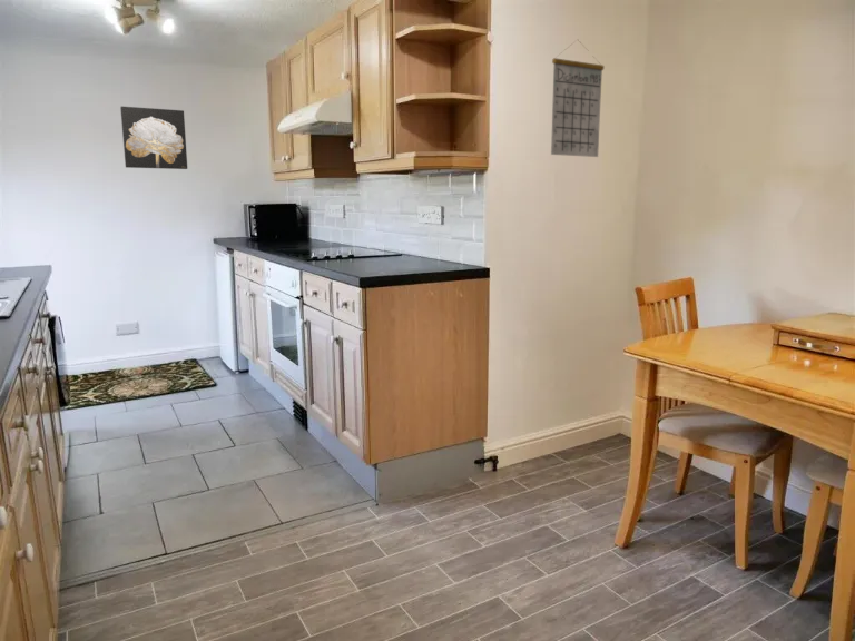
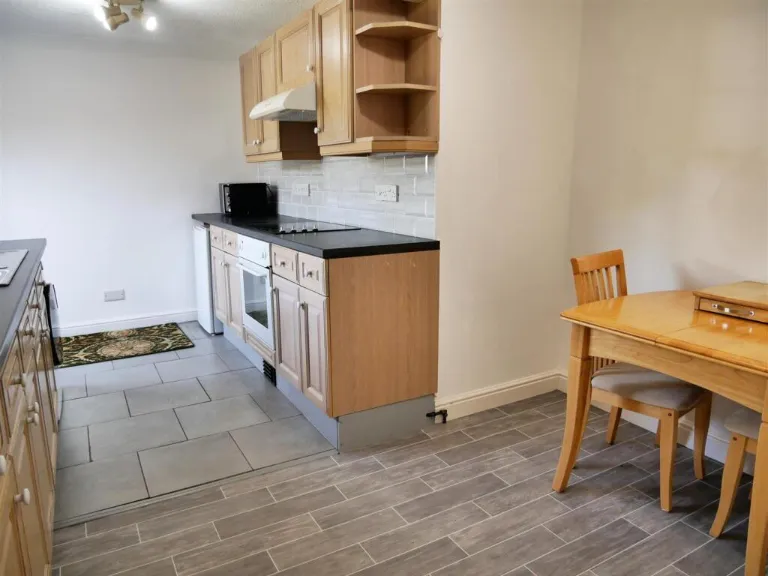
- calendar (577, 98)
- wall art (155, 138)
